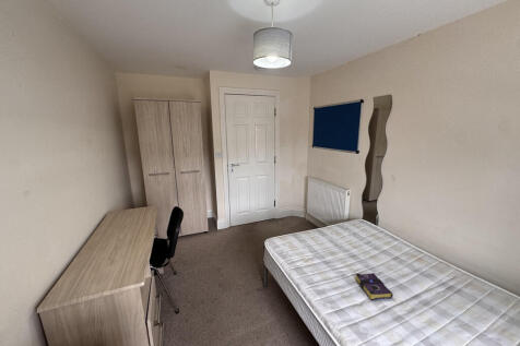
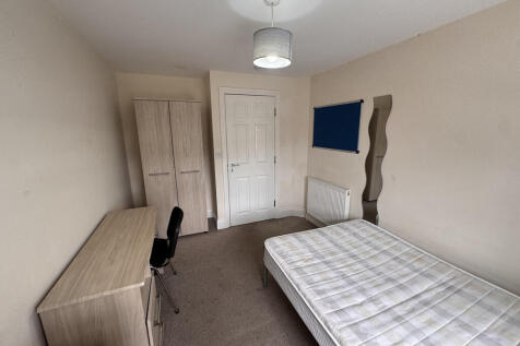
- book (373, 285)
